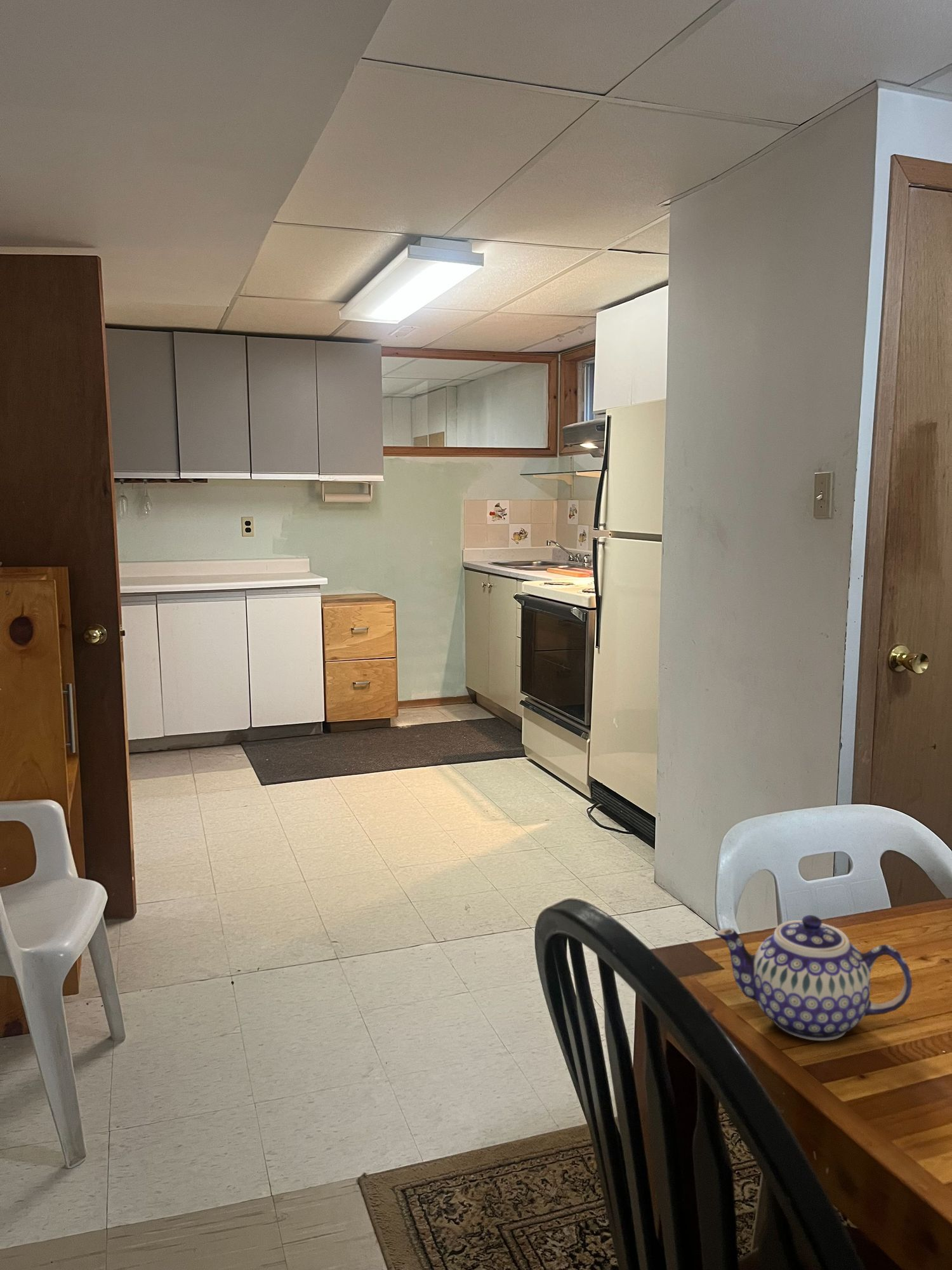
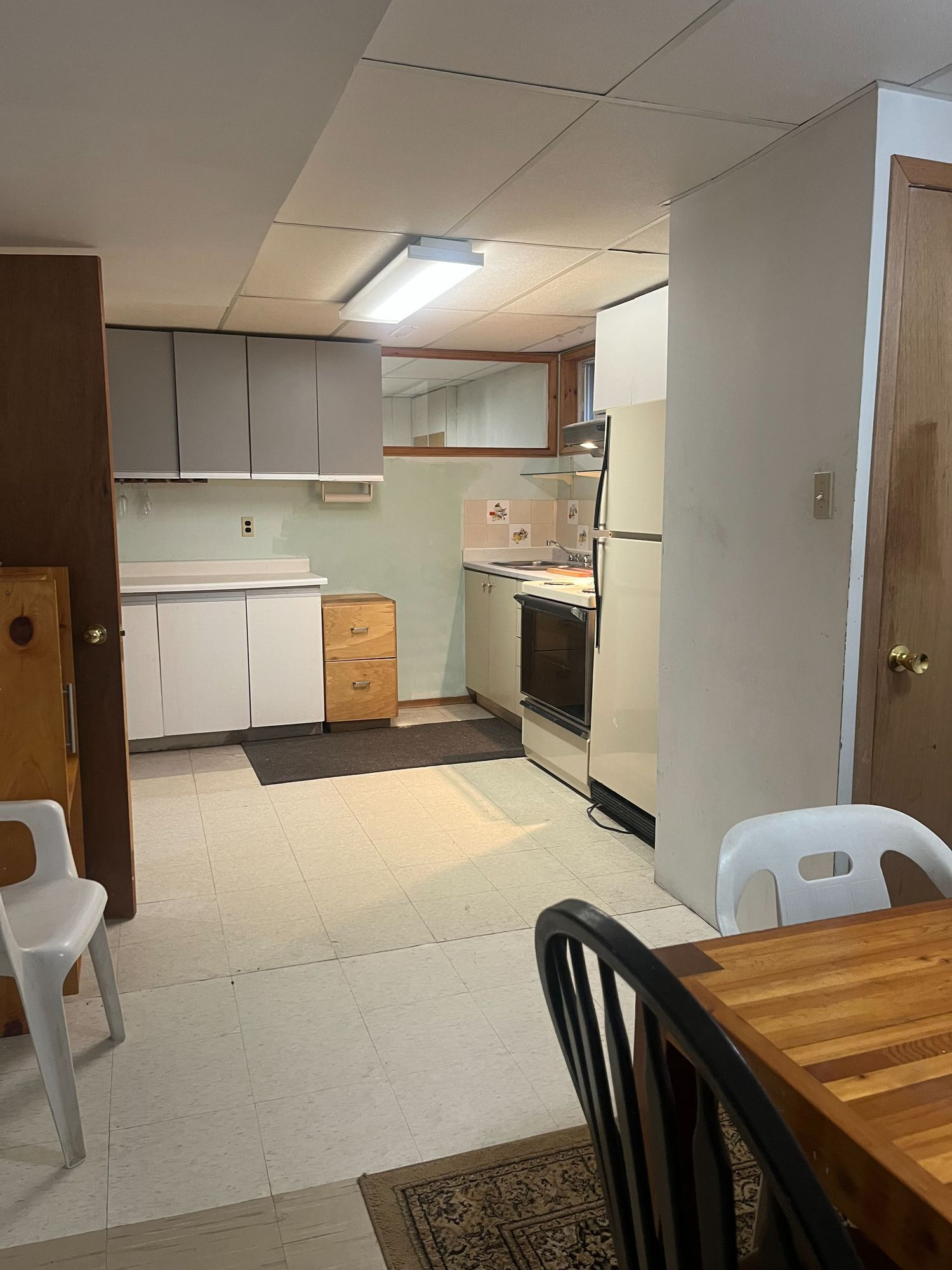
- teapot (810, 968)
